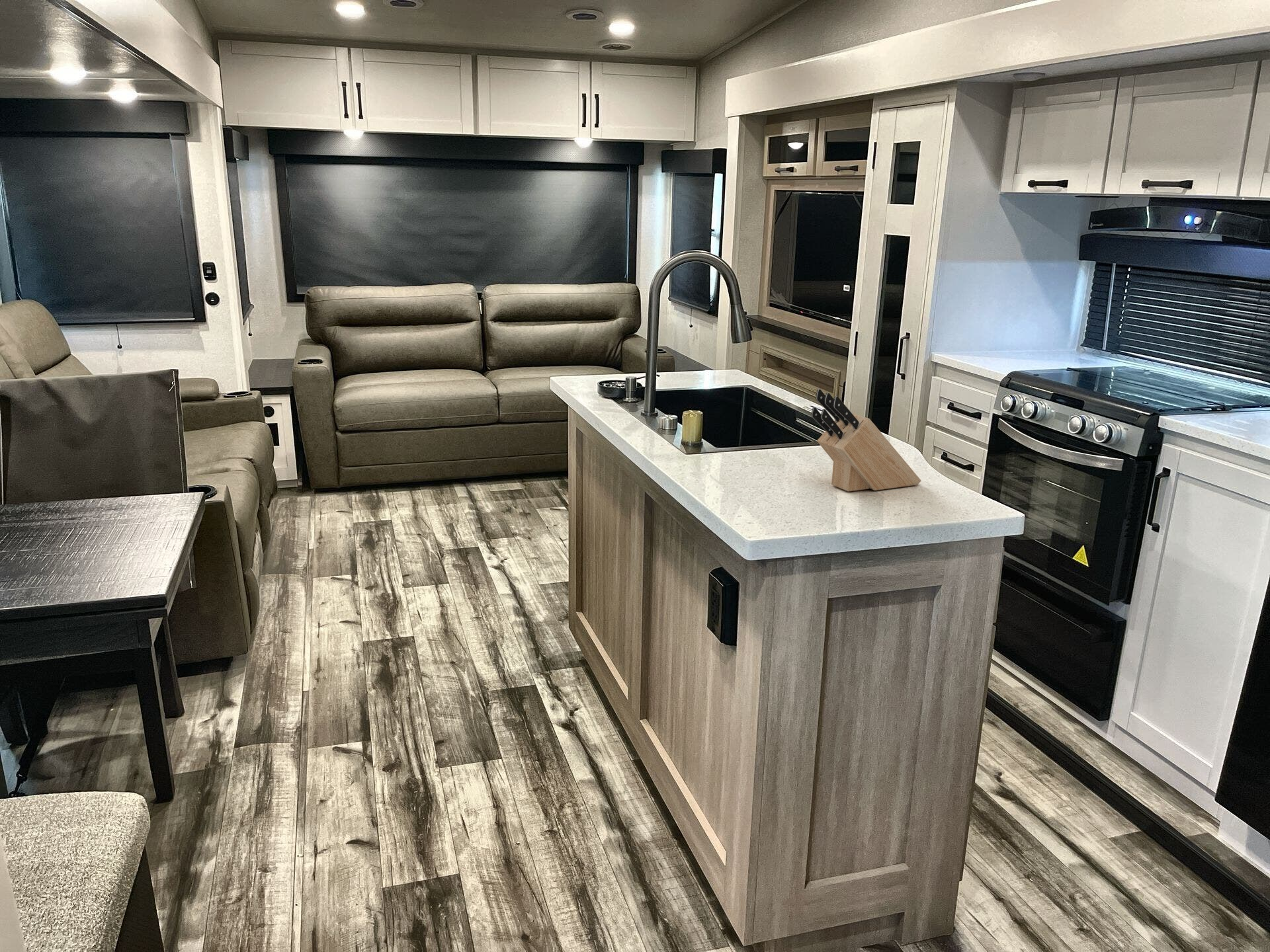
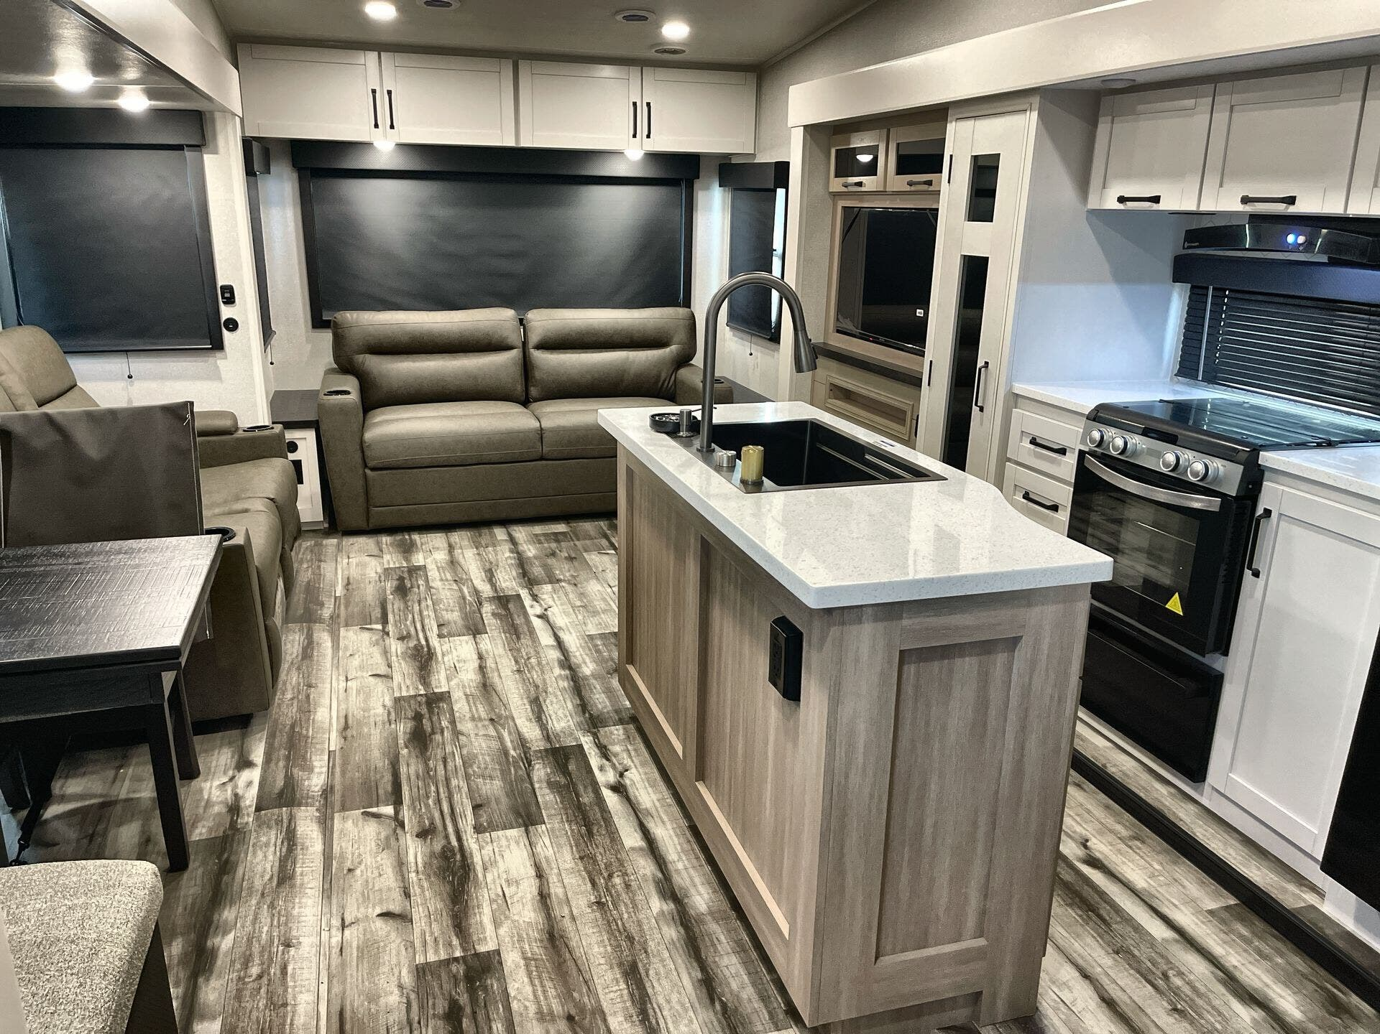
- knife block (865, 438)
